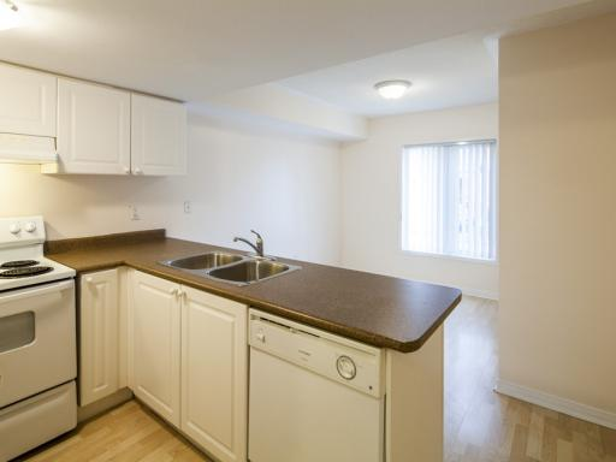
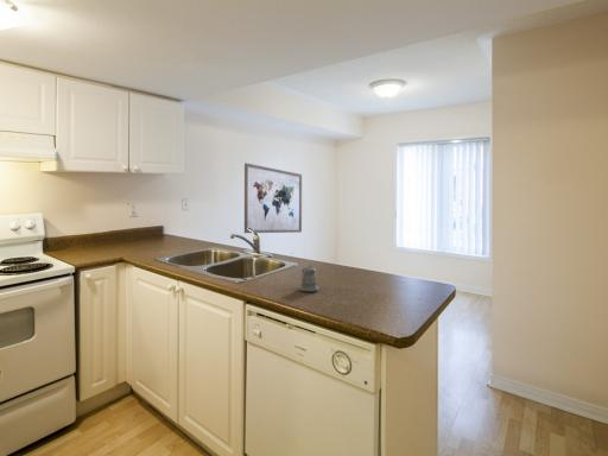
+ pepper shaker (308, 278)
+ wall art (276, 201)
